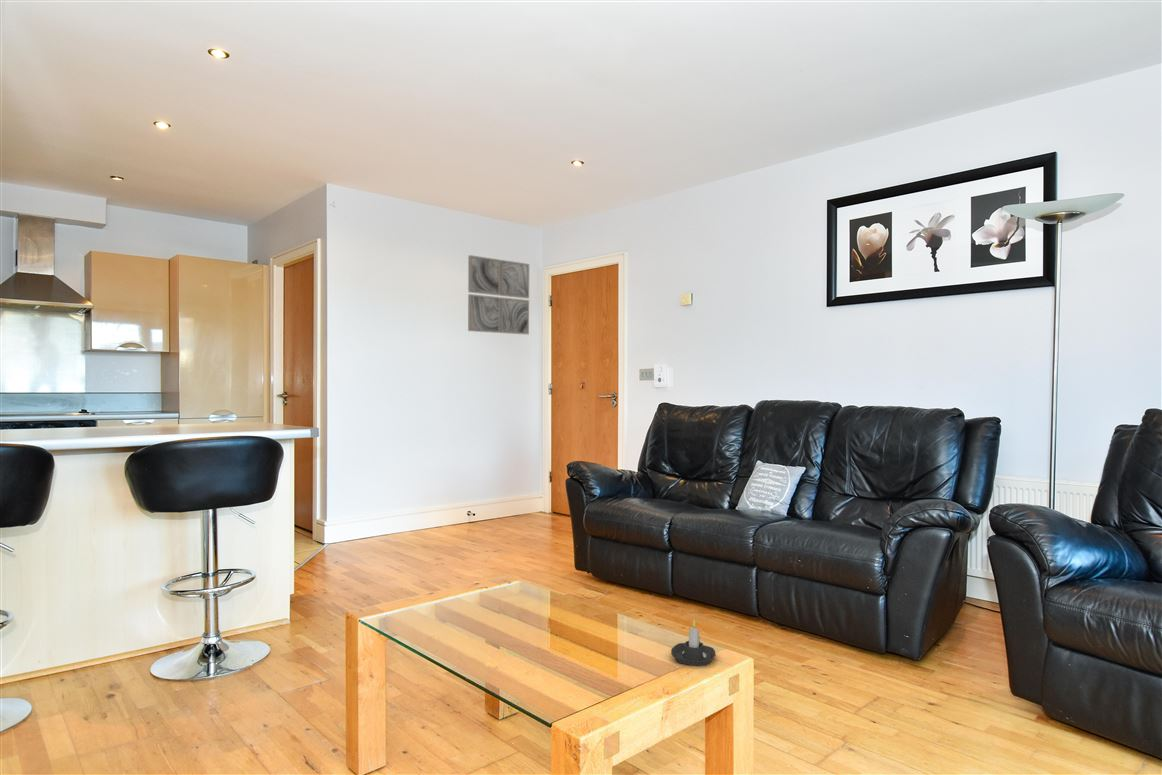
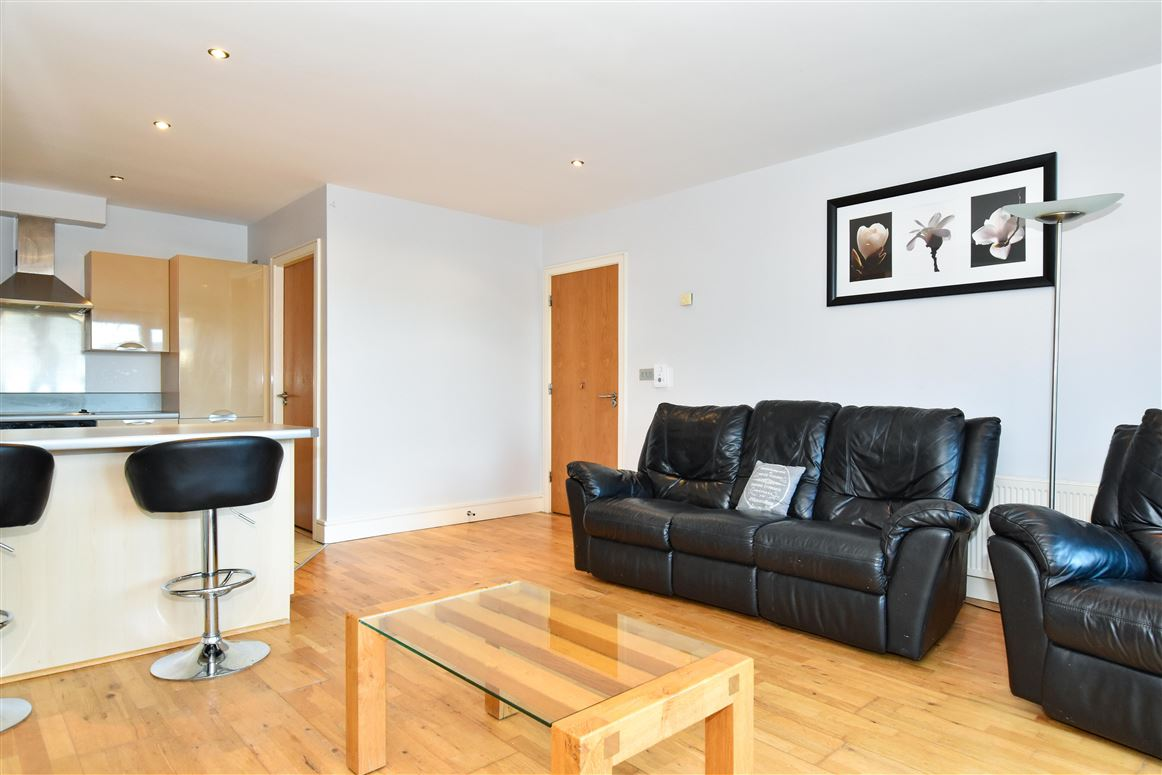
- candle (693, 637)
- wall art (499, 297)
